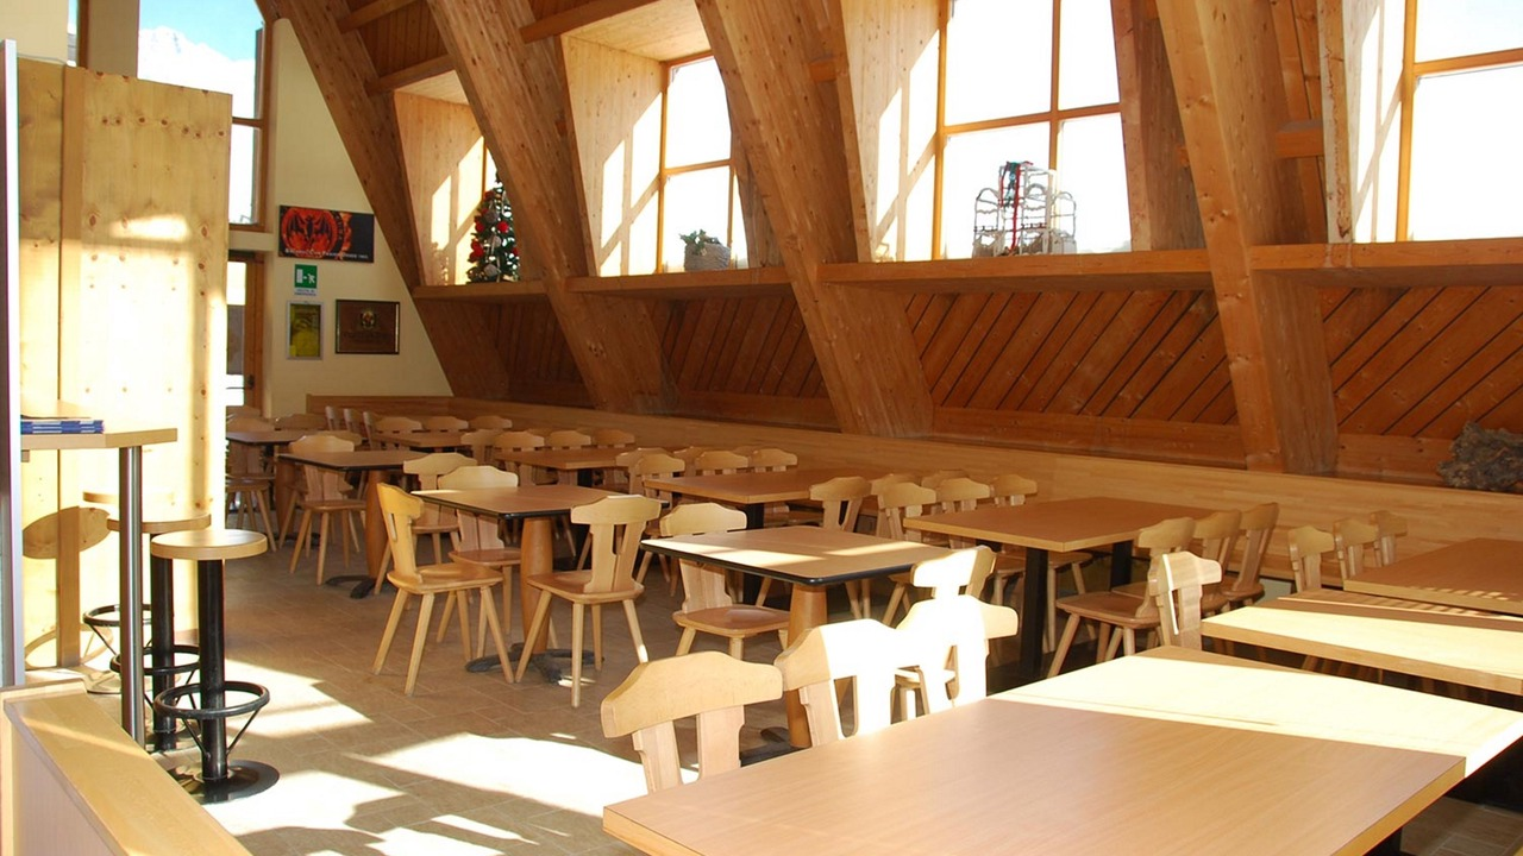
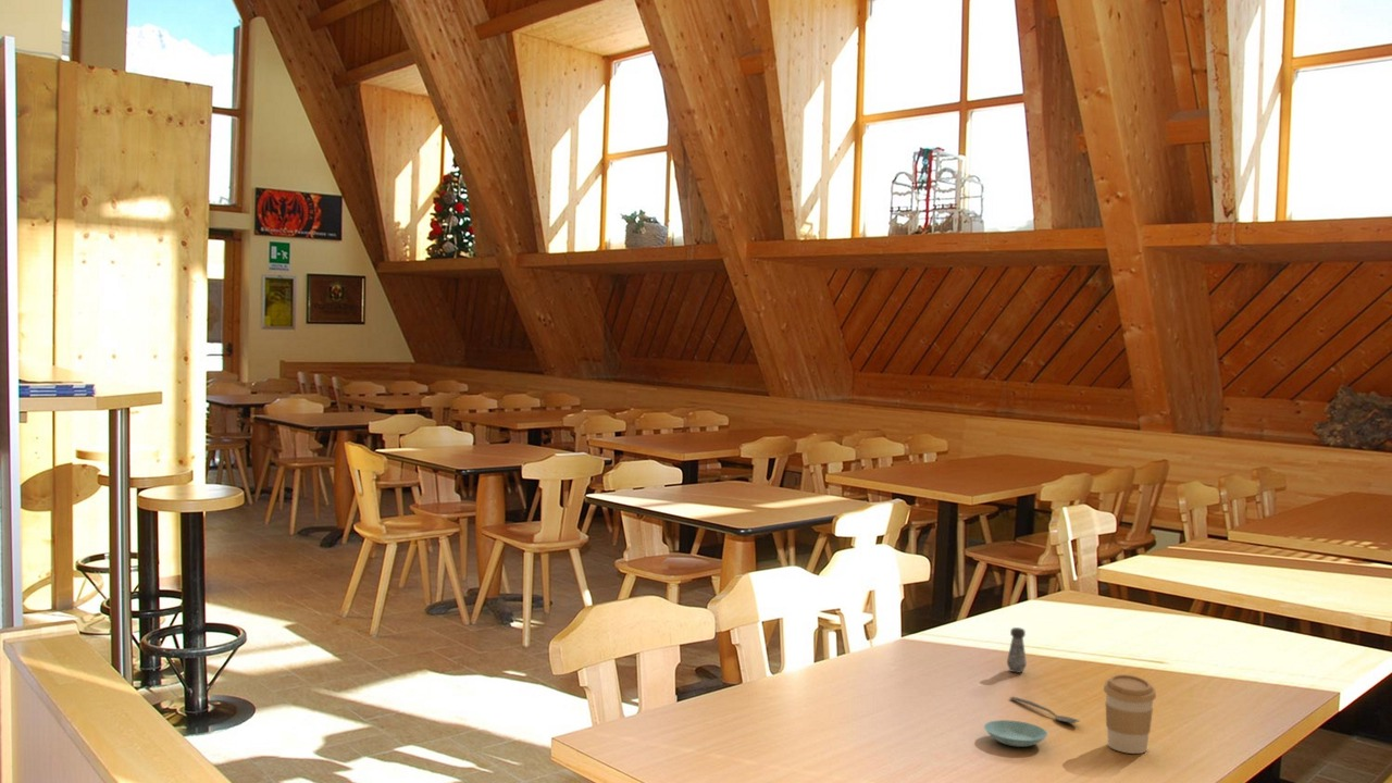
+ coffee cup (1128, 712)
+ salt shaker (1017, 649)
+ spoon (1043, 709)
+ saucer (1015, 735)
